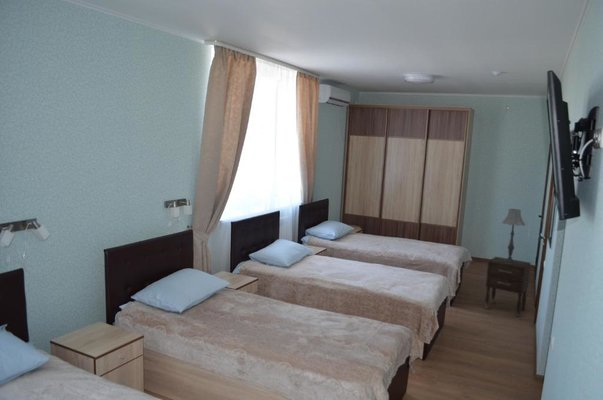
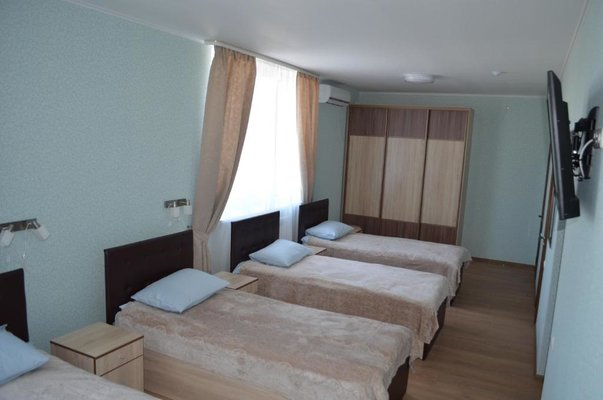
- table lamp (512, 236)
- nightstand (506, 285)
